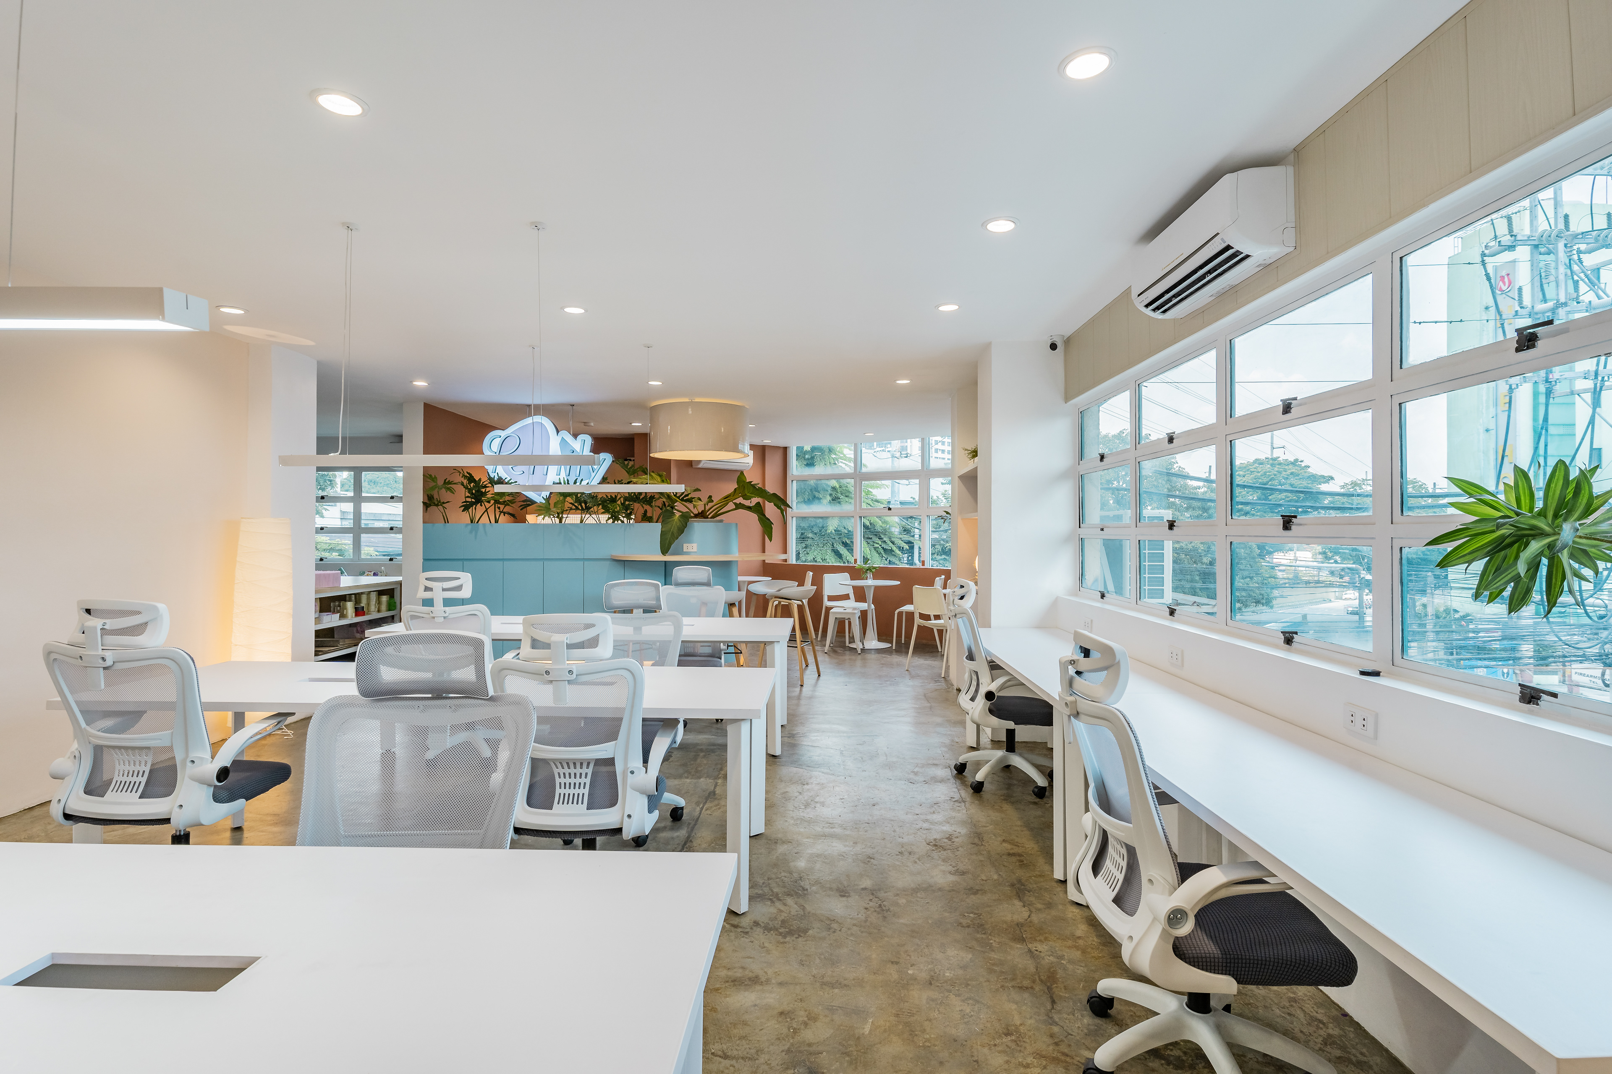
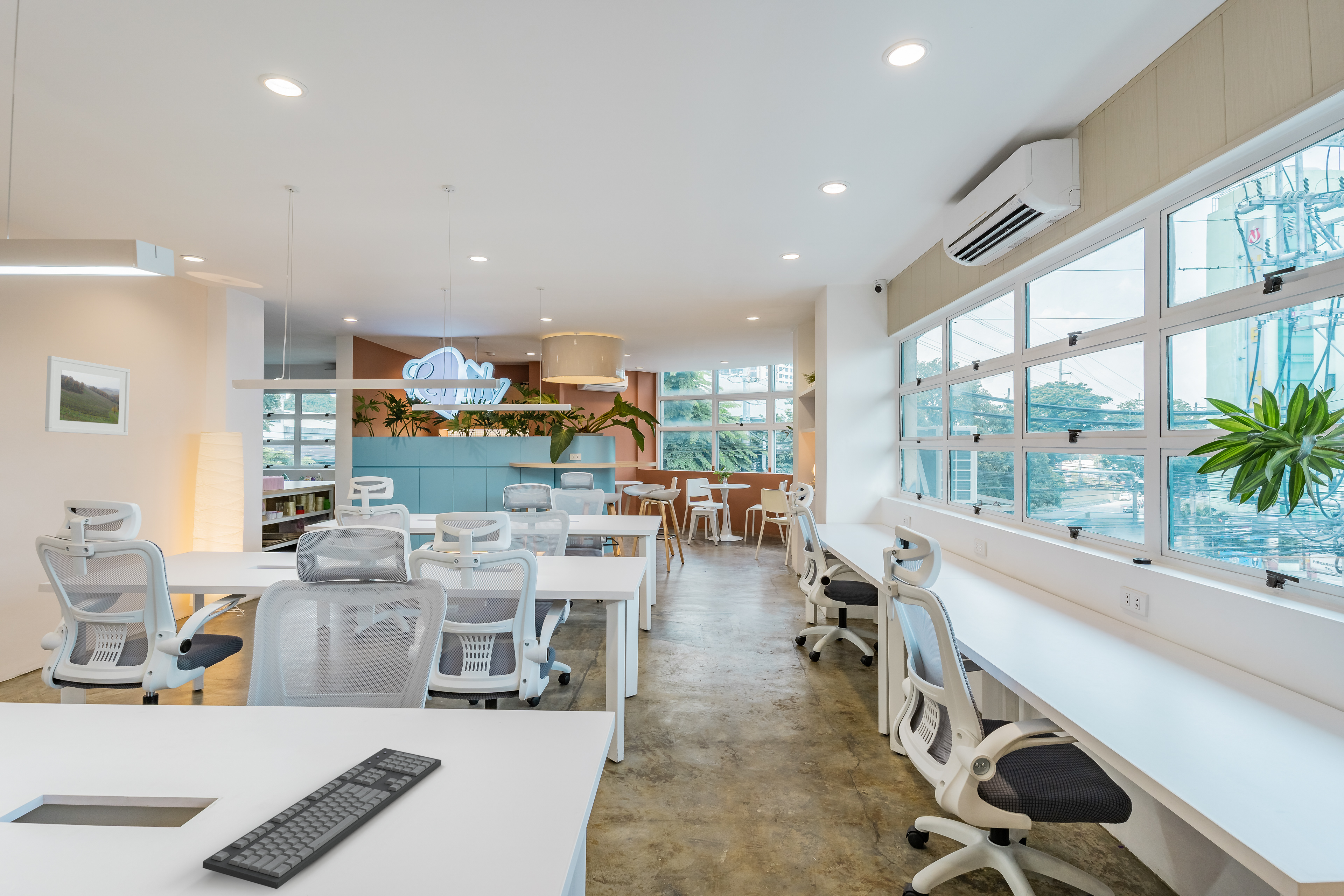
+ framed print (90, 398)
+ keyboard (341, 804)
